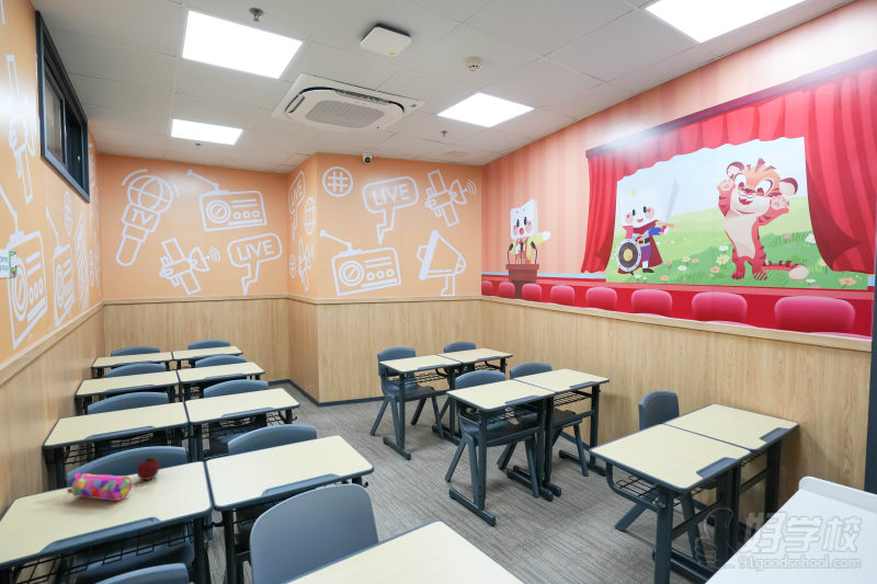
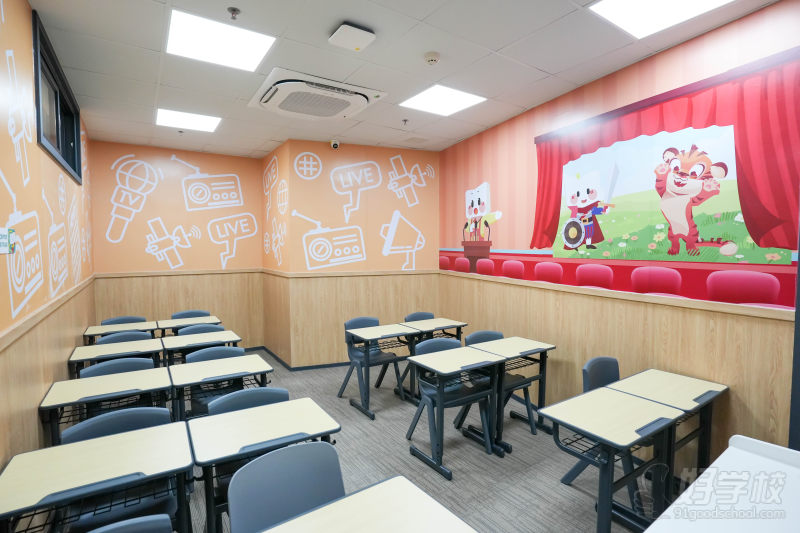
- fruit (148, 467)
- pencil case (100, 485)
